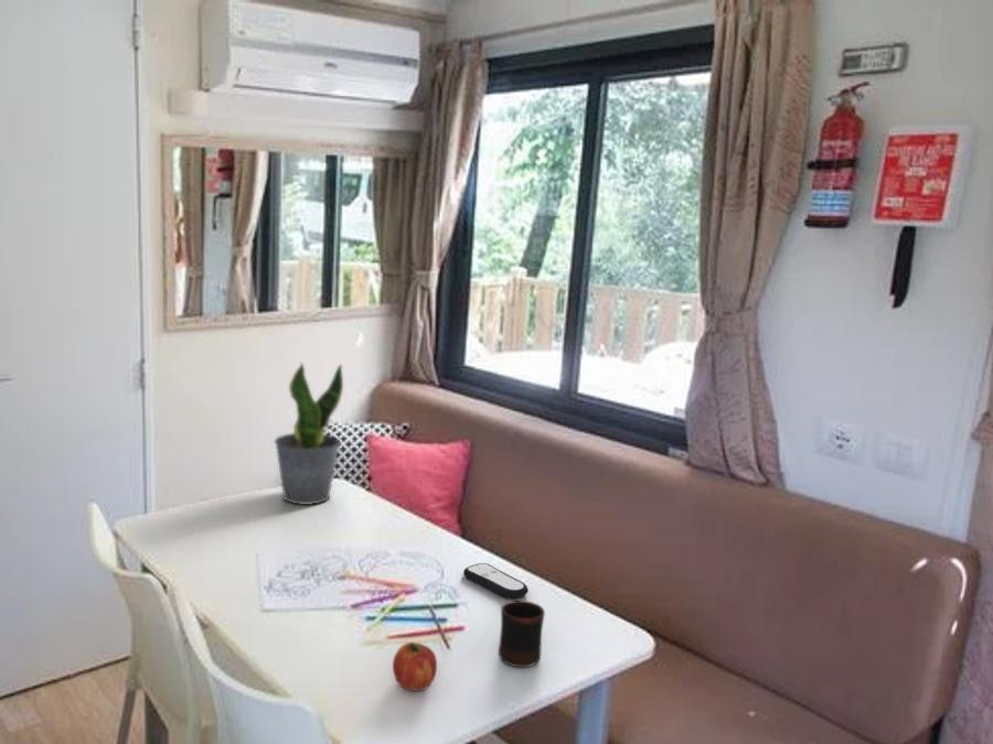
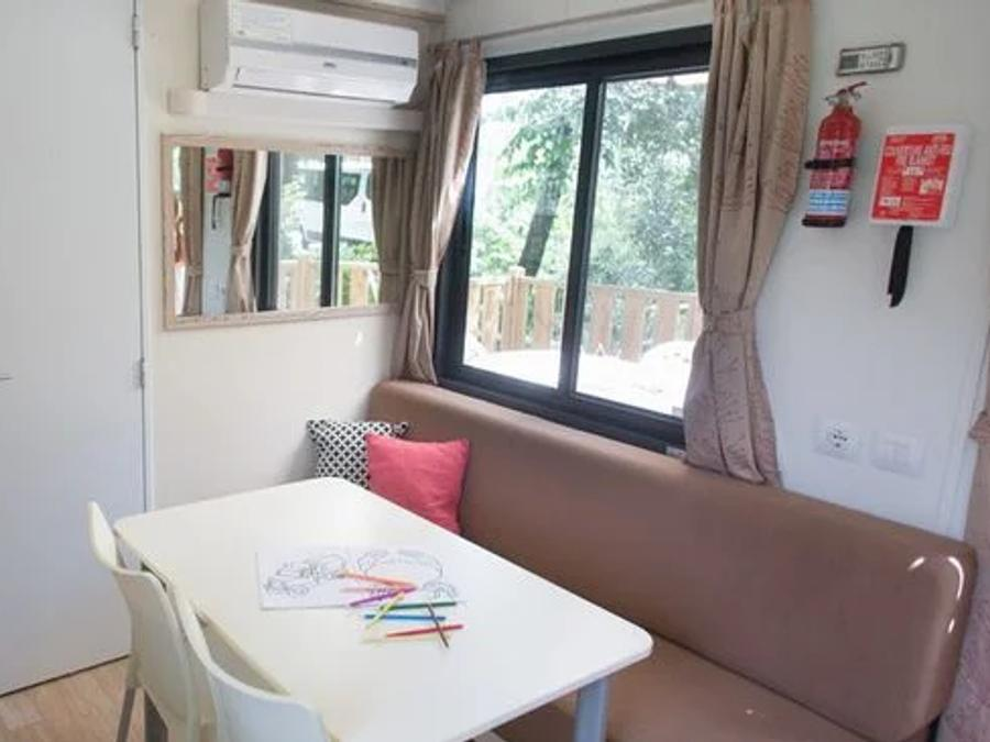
- fruit (415, 664)
- potted plant (308, 428)
- remote control (495, 580)
- mug (519, 628)
